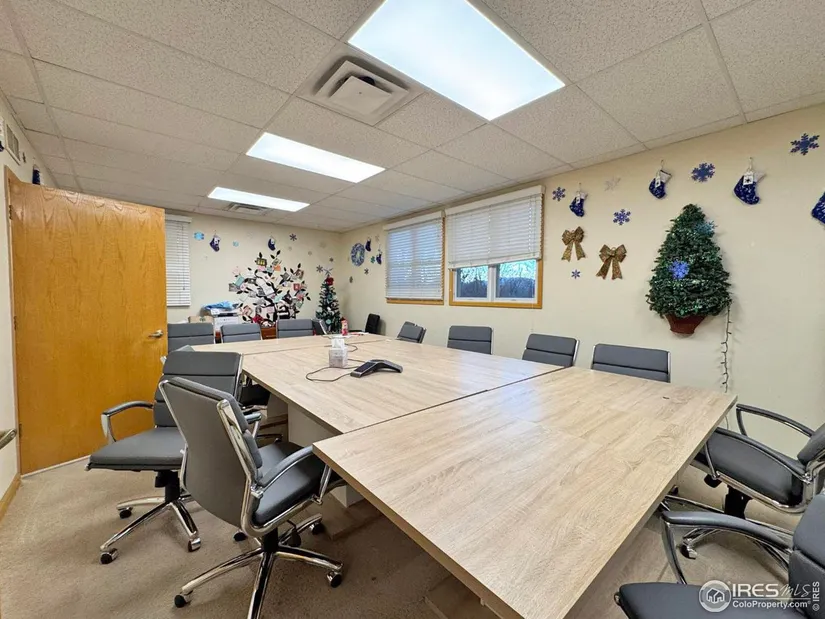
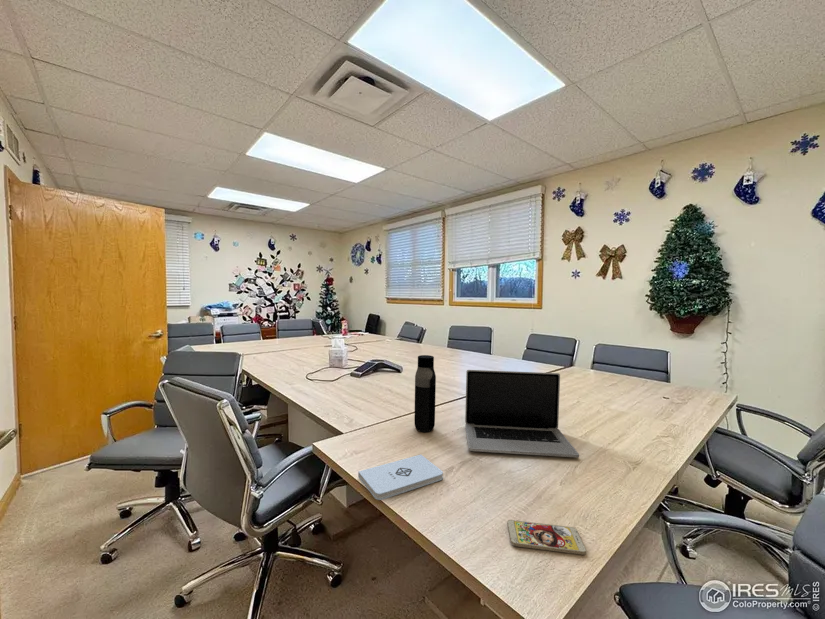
+ notepad (401, 475)
+ water bottle (425, 392)
+ smartphone (544, 536)
+ laptop (517, 410)
